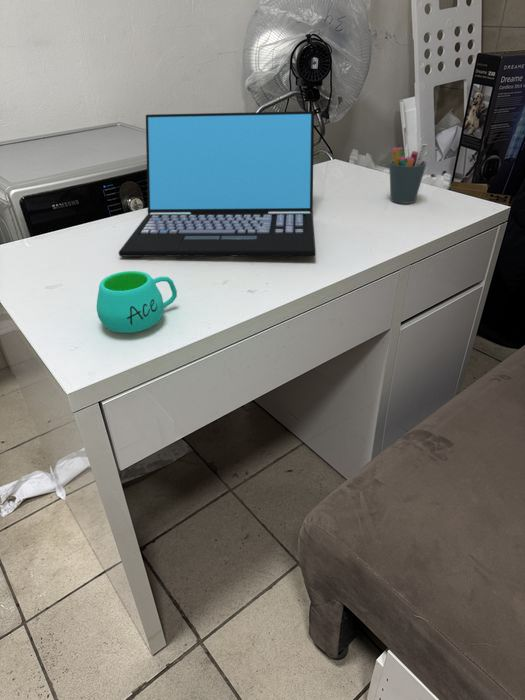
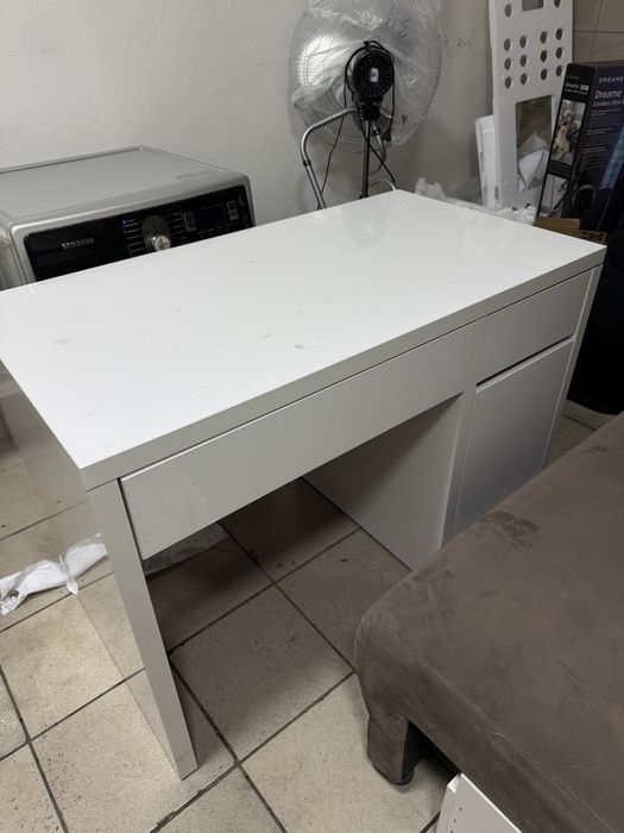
- pen holder (406, 171)
- mug (138, 298)
- laptop (223, 178)
